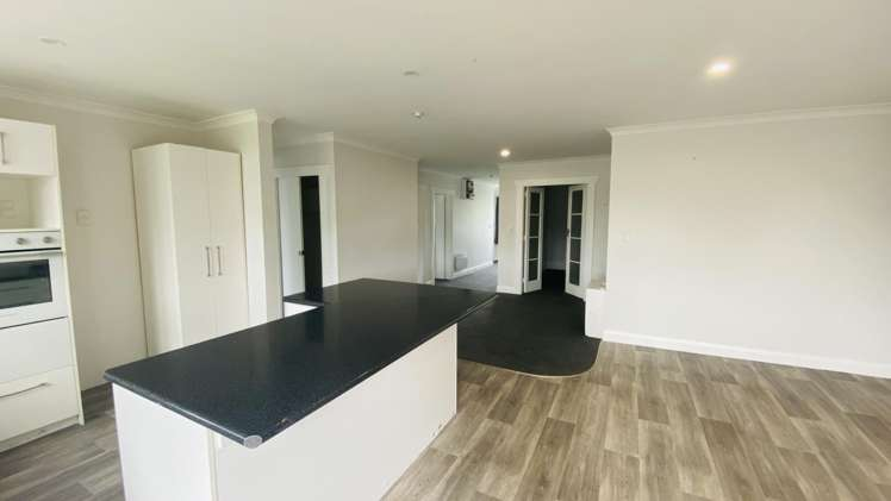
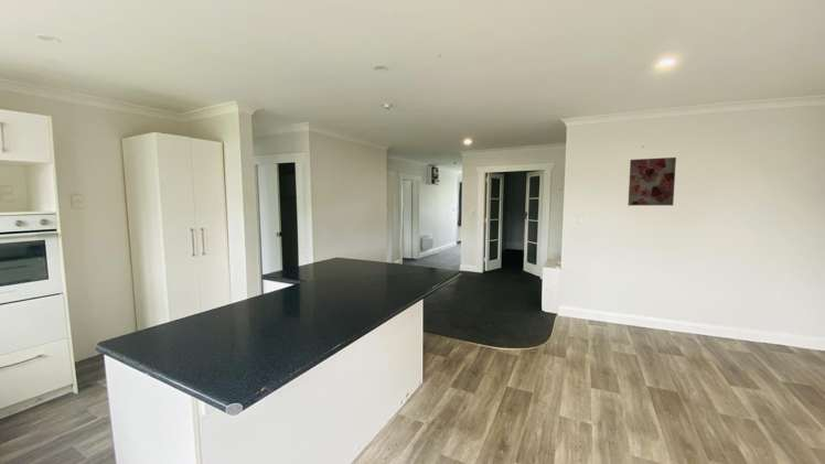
+ wall art (651, 182)
